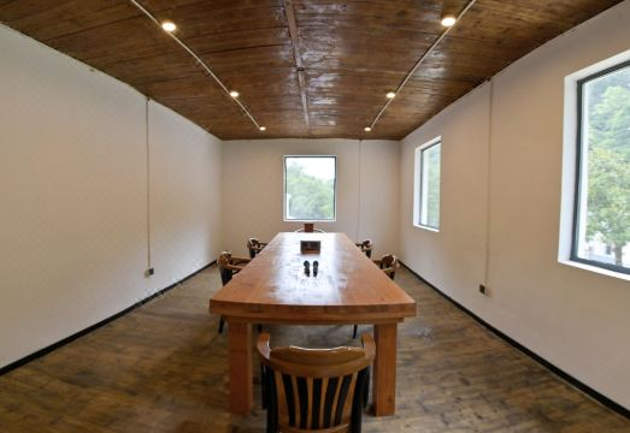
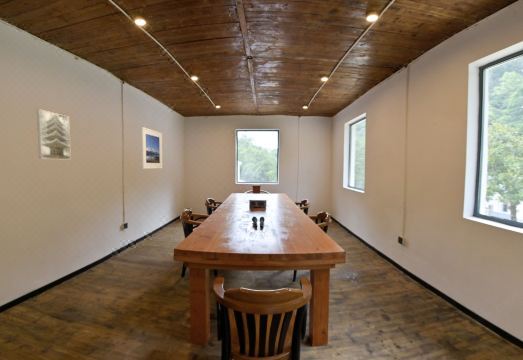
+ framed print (152, 149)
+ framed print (54, 136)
